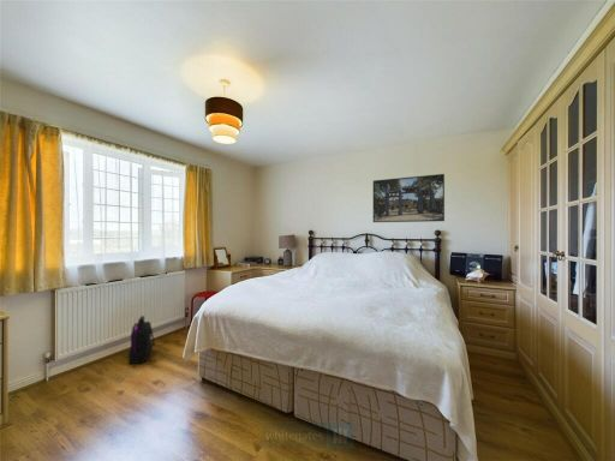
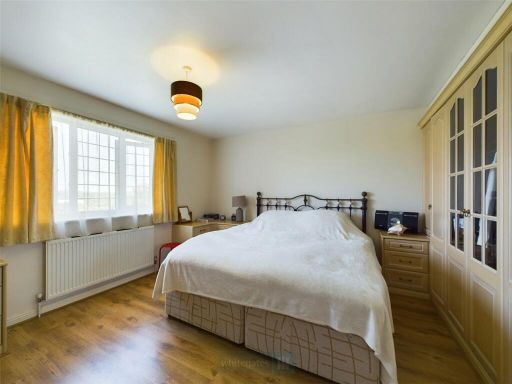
- backpack (142, 337)
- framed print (406, 199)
